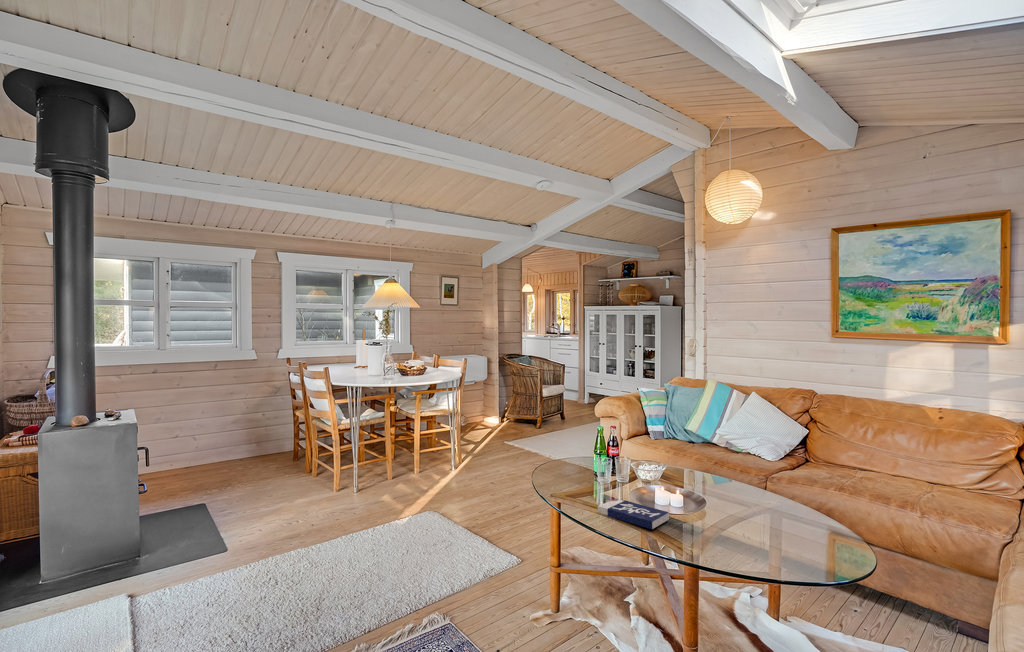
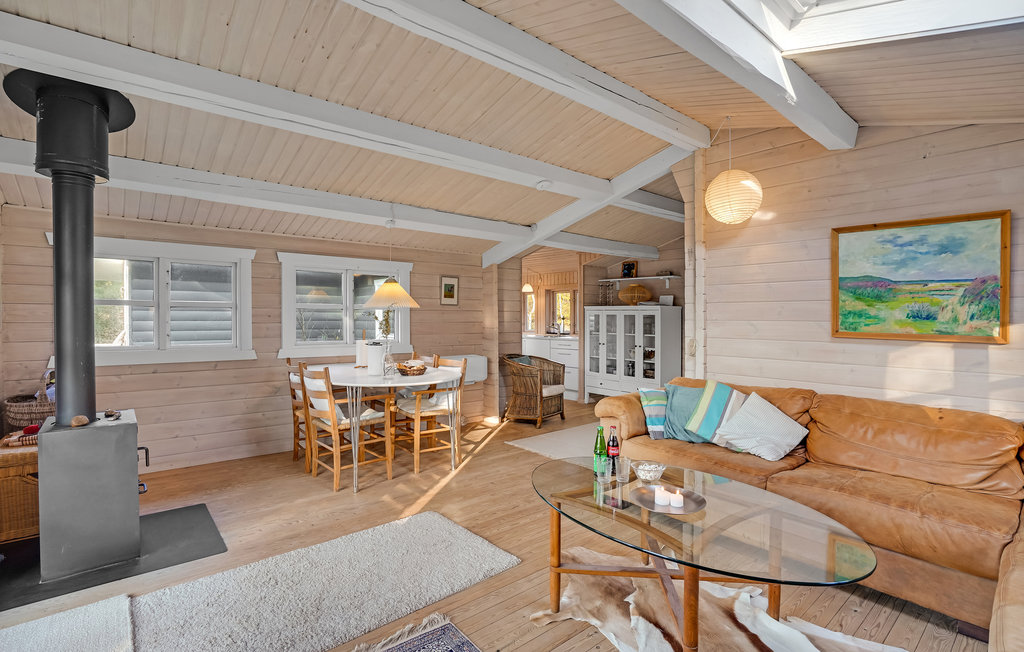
- book (632, 512)
